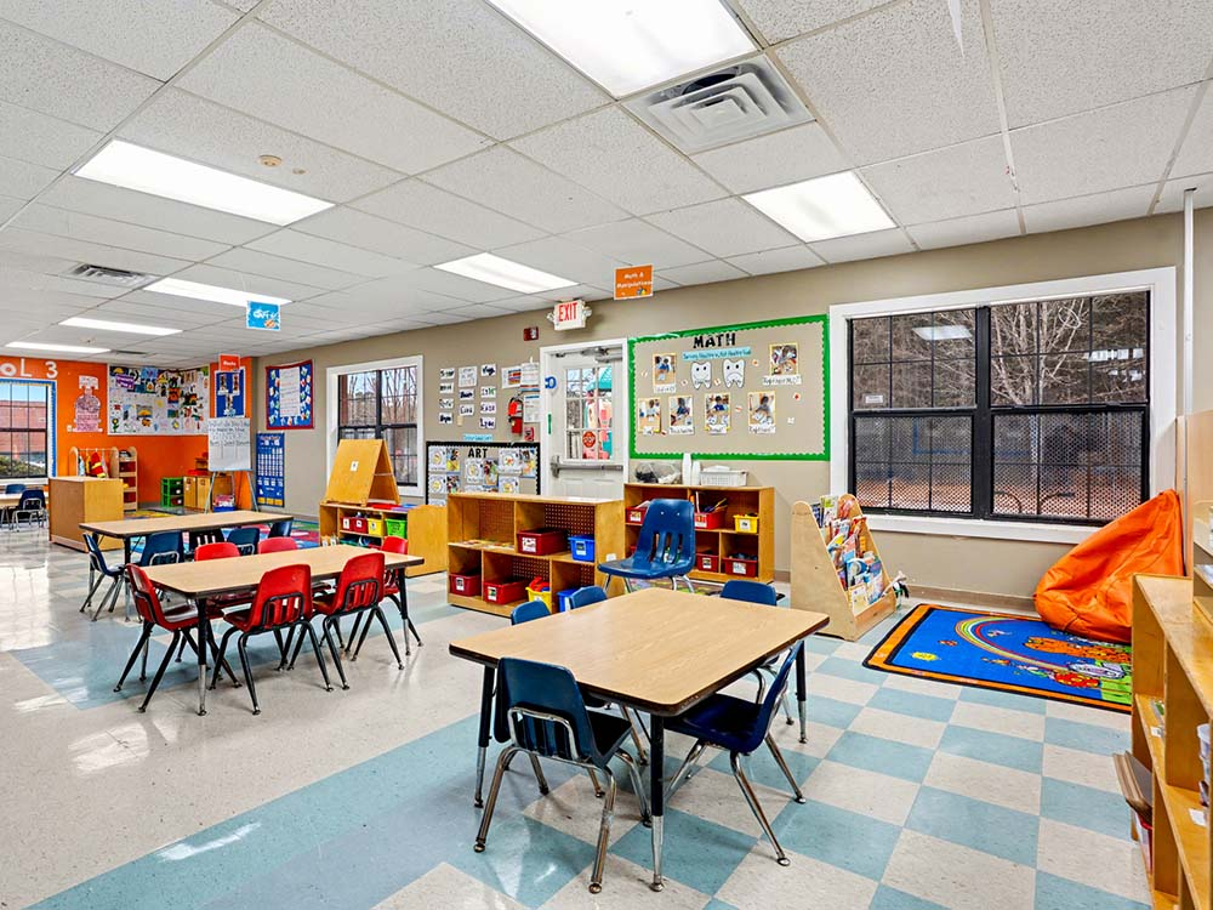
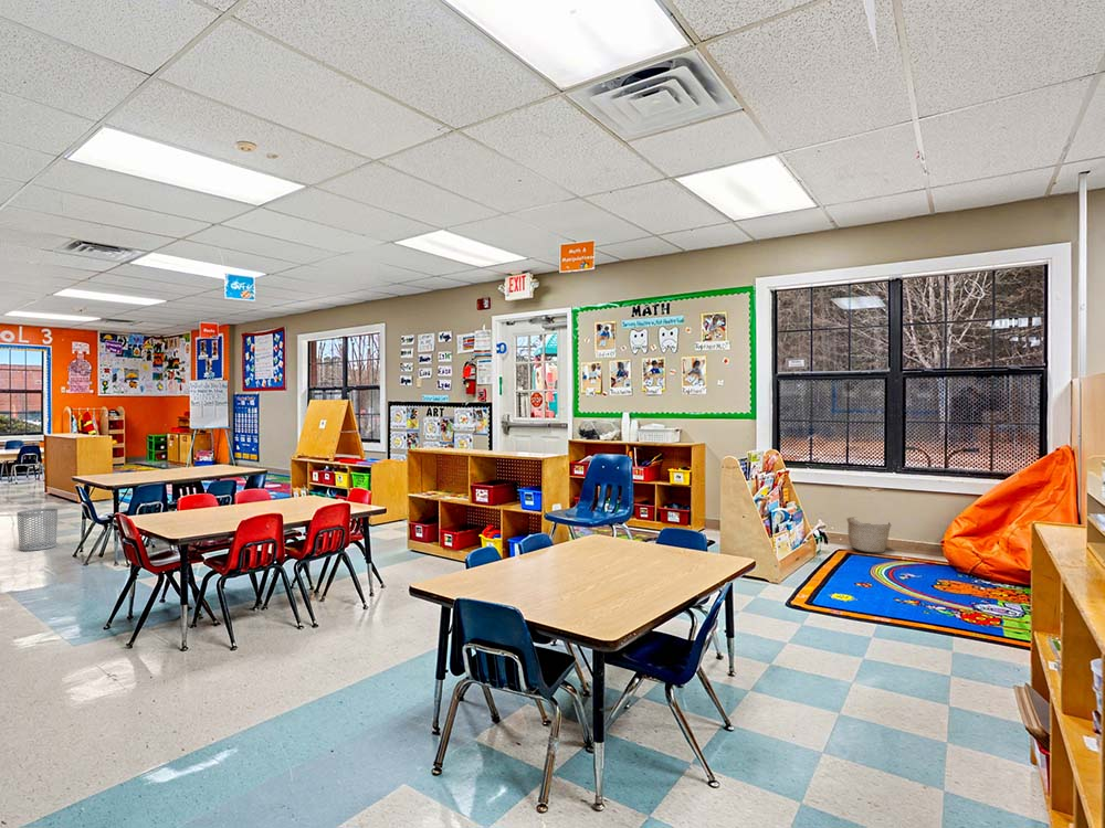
+ waste bin (38, 529)
+ basket (869, 532)
